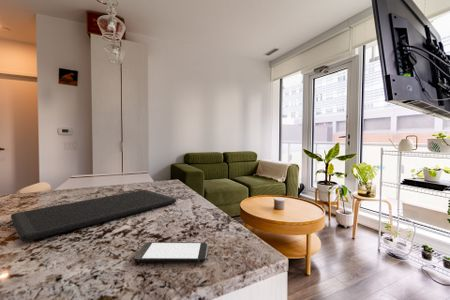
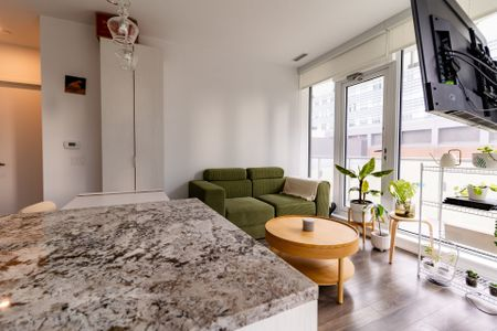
- smartphone (173, 251)
- cutting board (104, 207)
